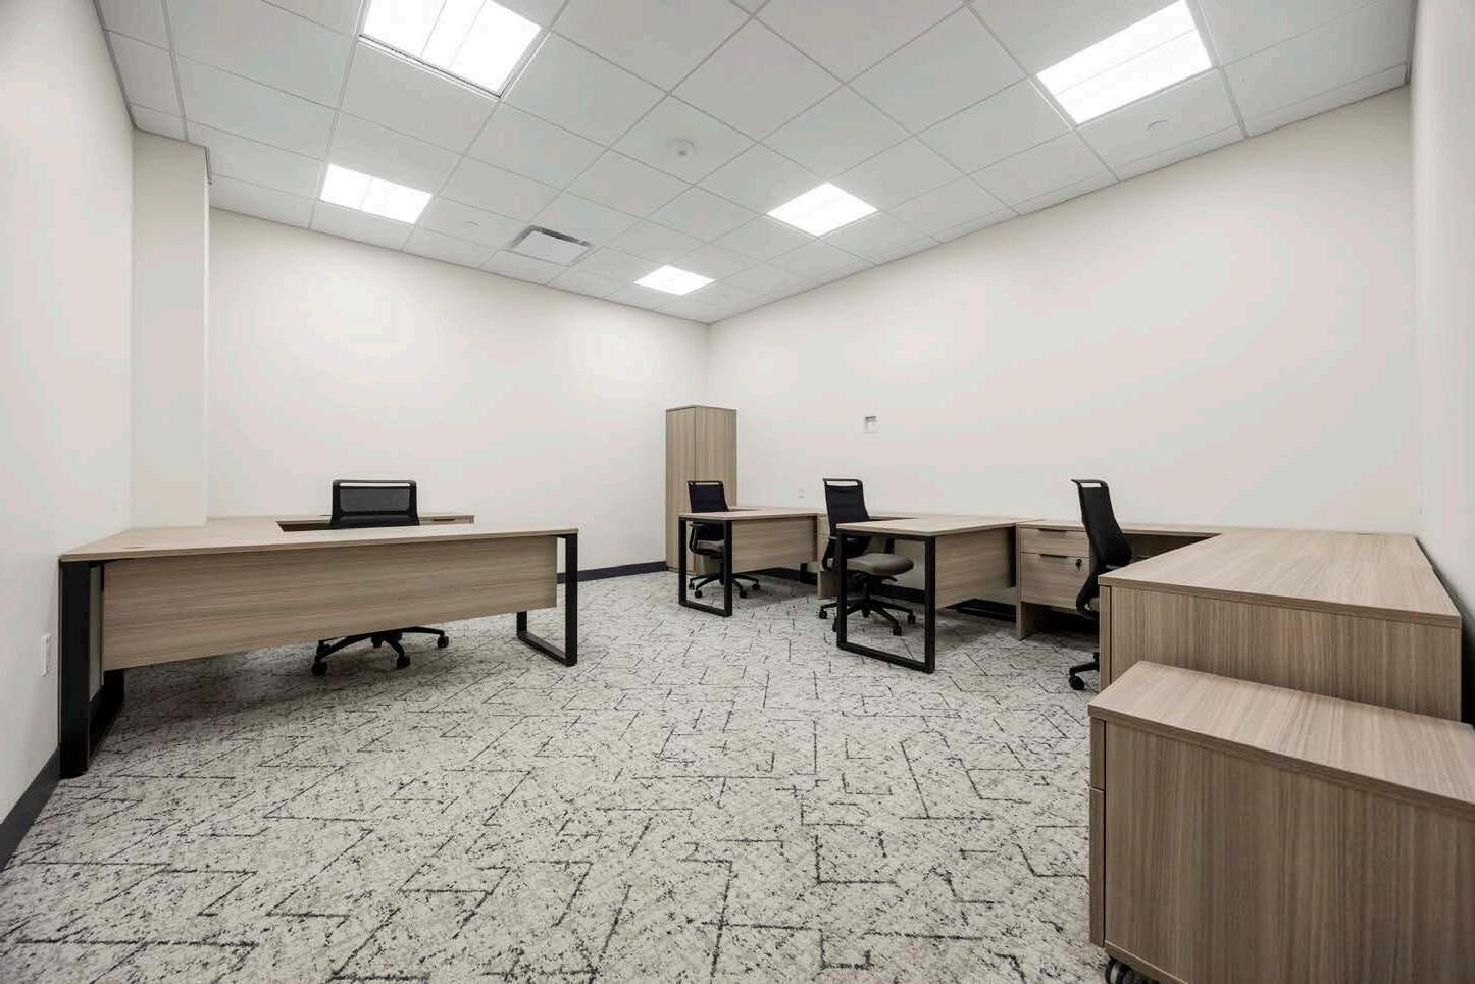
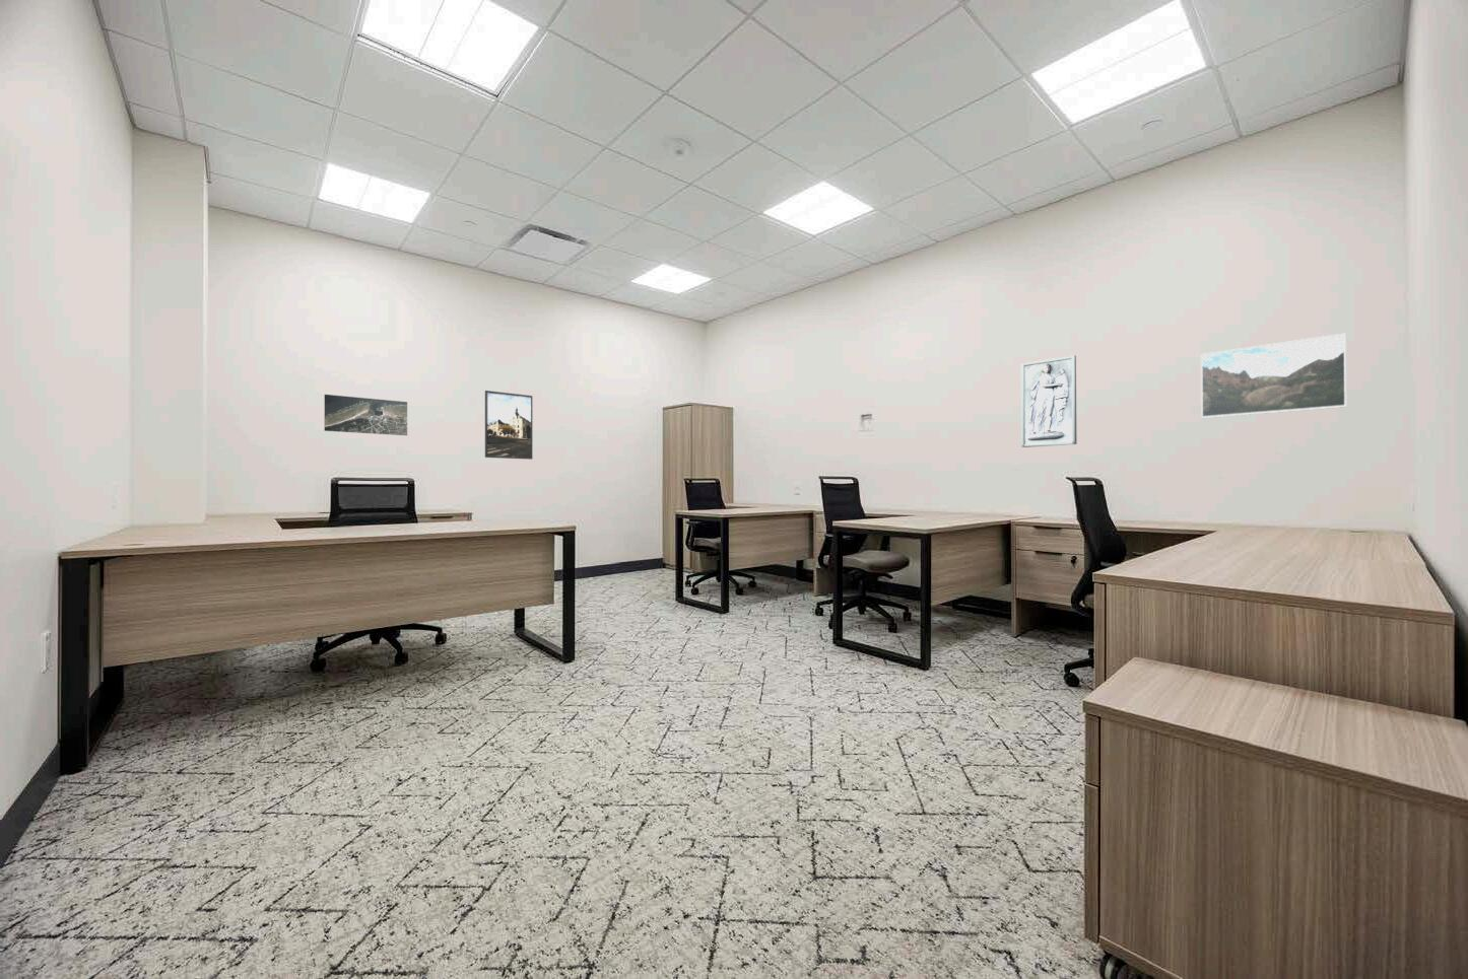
+ relief panel (1047, 403)
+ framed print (508, 425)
+ terrain map (367, 415)
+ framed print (1268, 378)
